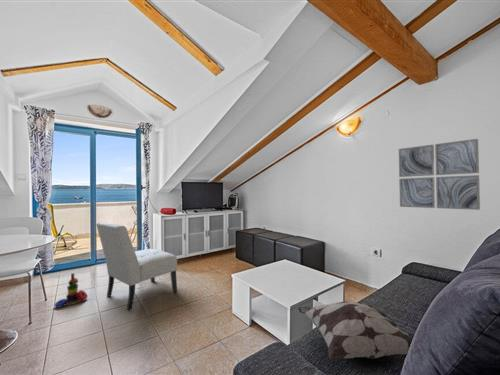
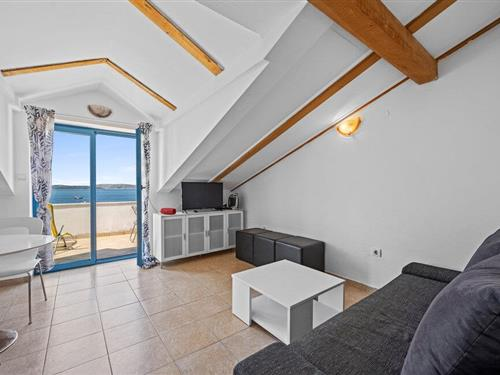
- stacking toy (72, 288)
- wall art (434, 177)
- decorative pillow (352, 325)
- chair (138, 258)
